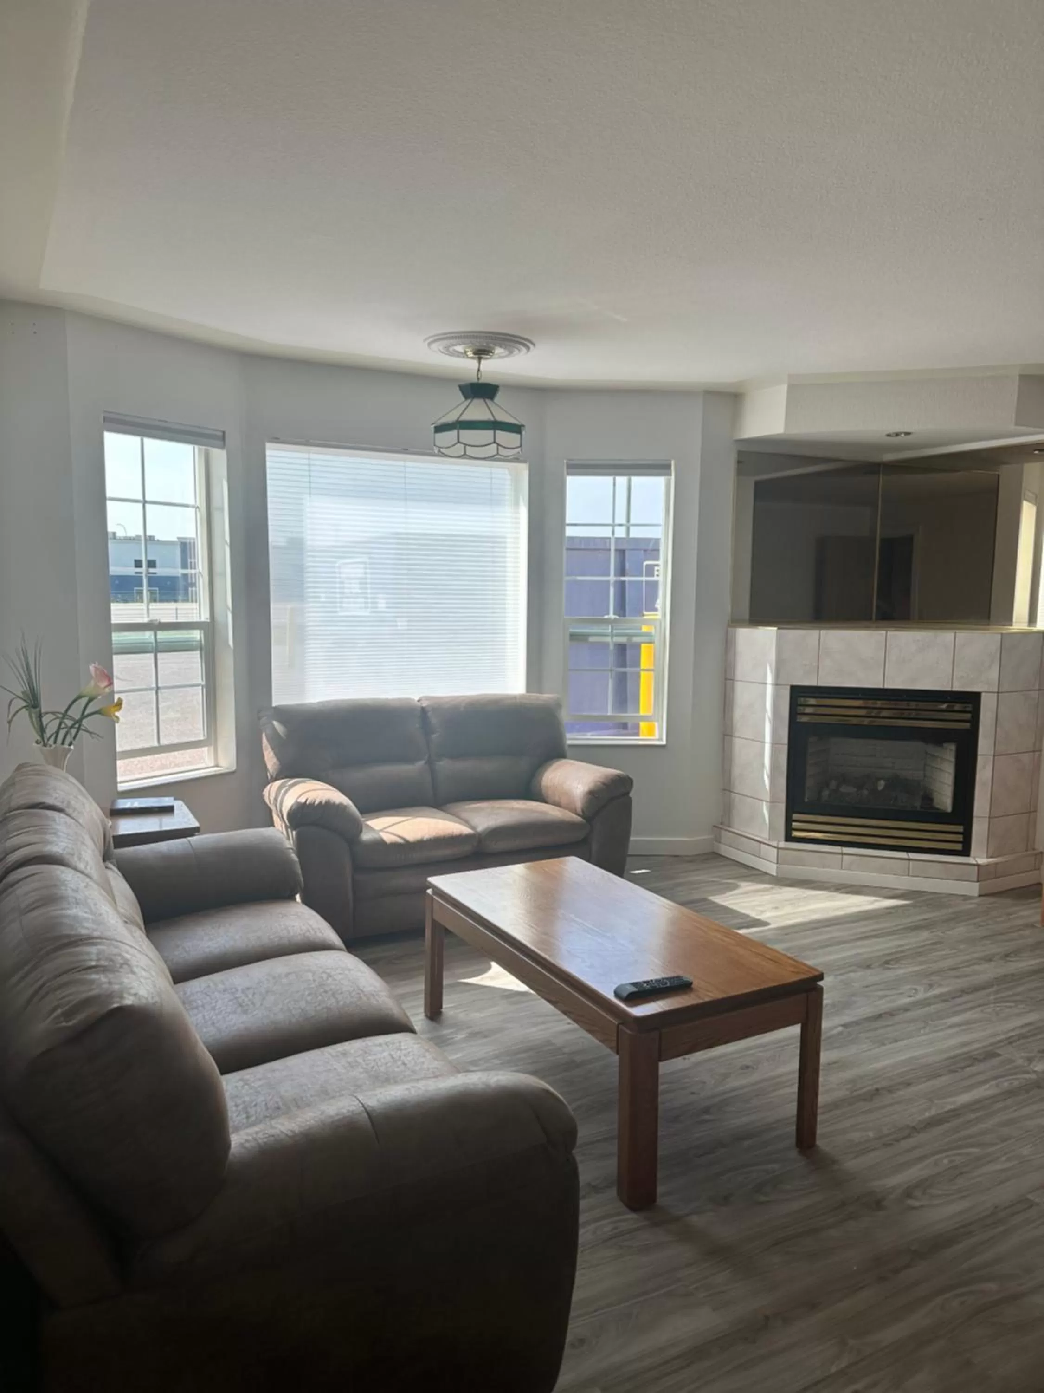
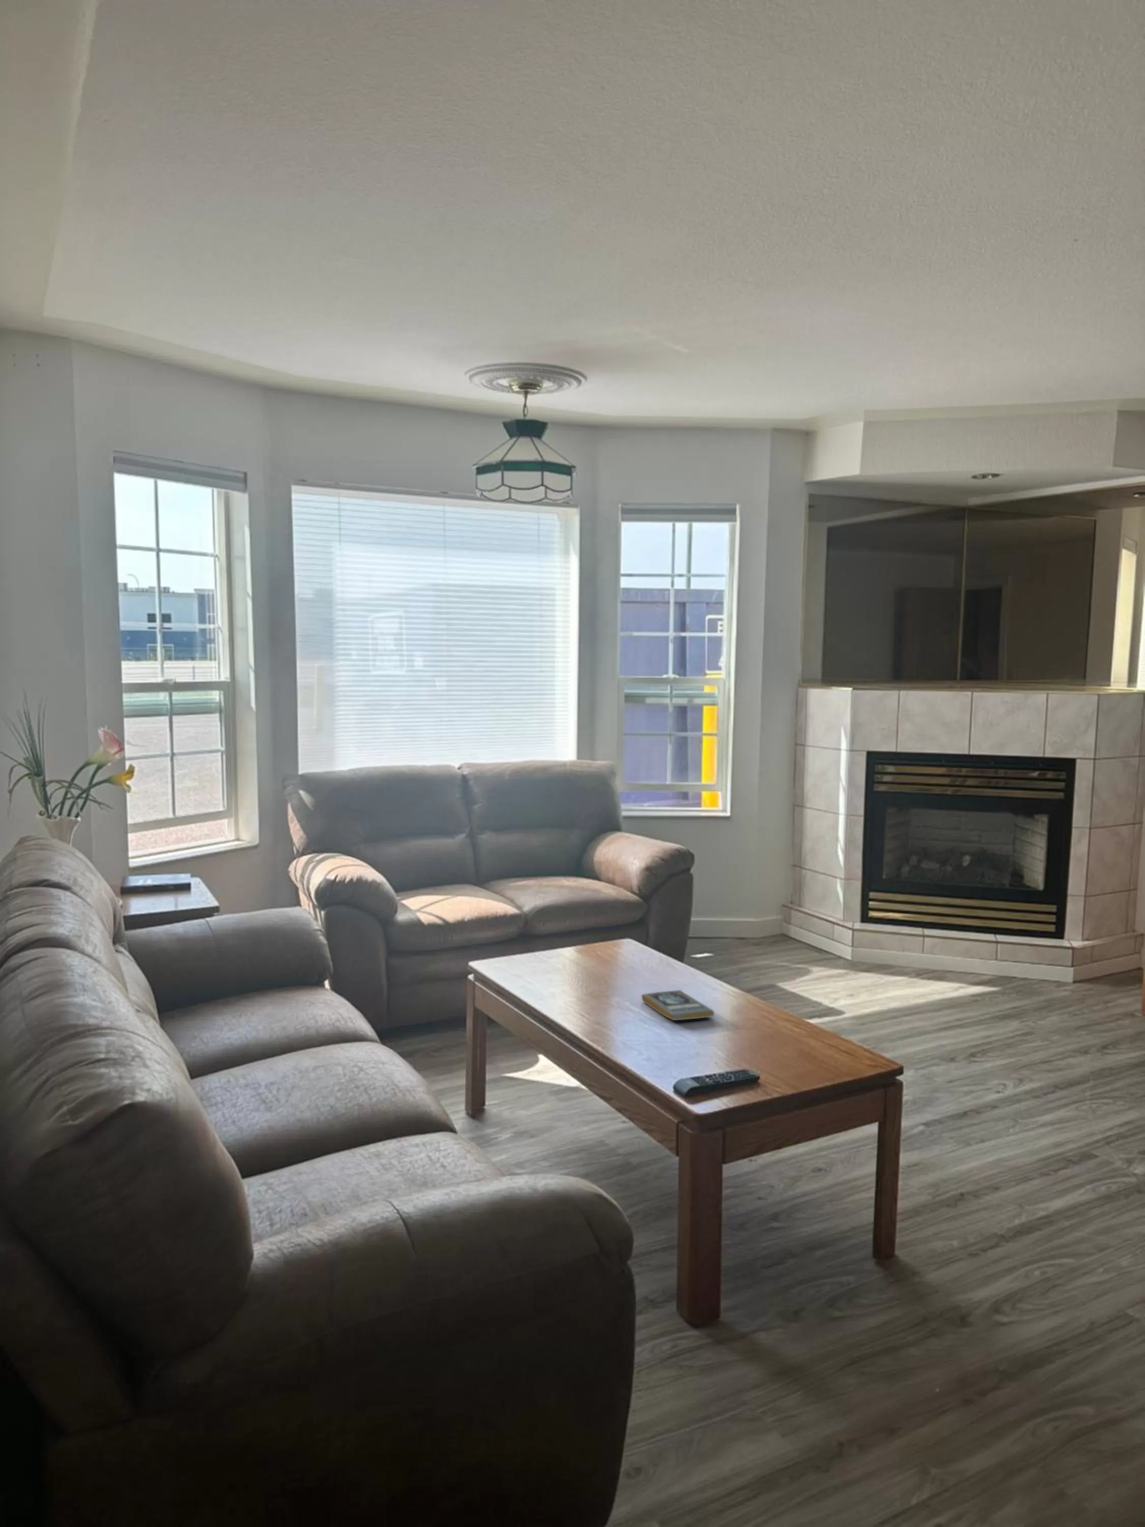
+ book (677, 1005)
